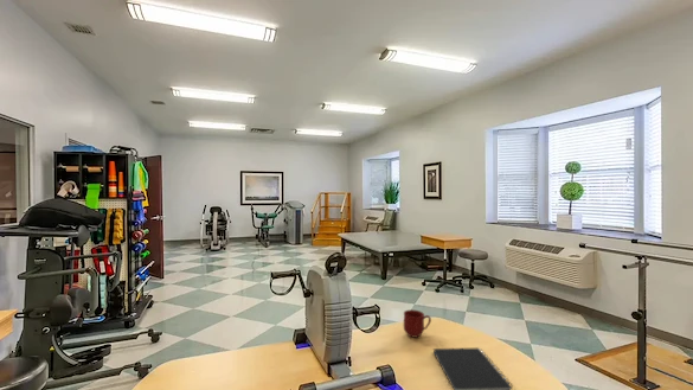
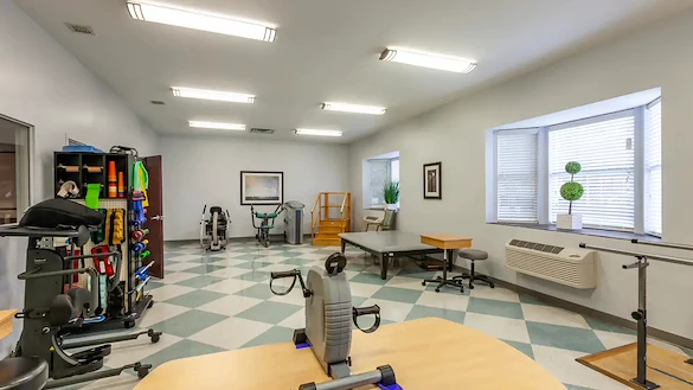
- mug (417, 324)
- notebook (469, 366)
